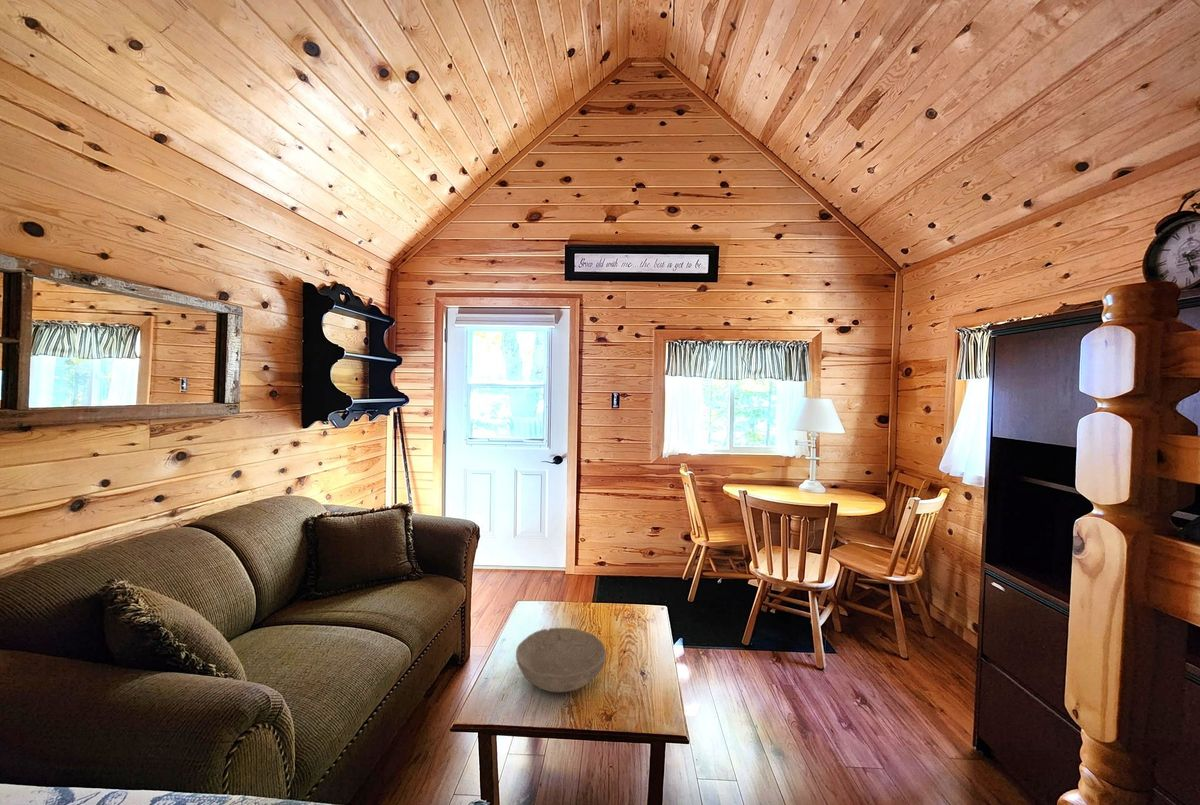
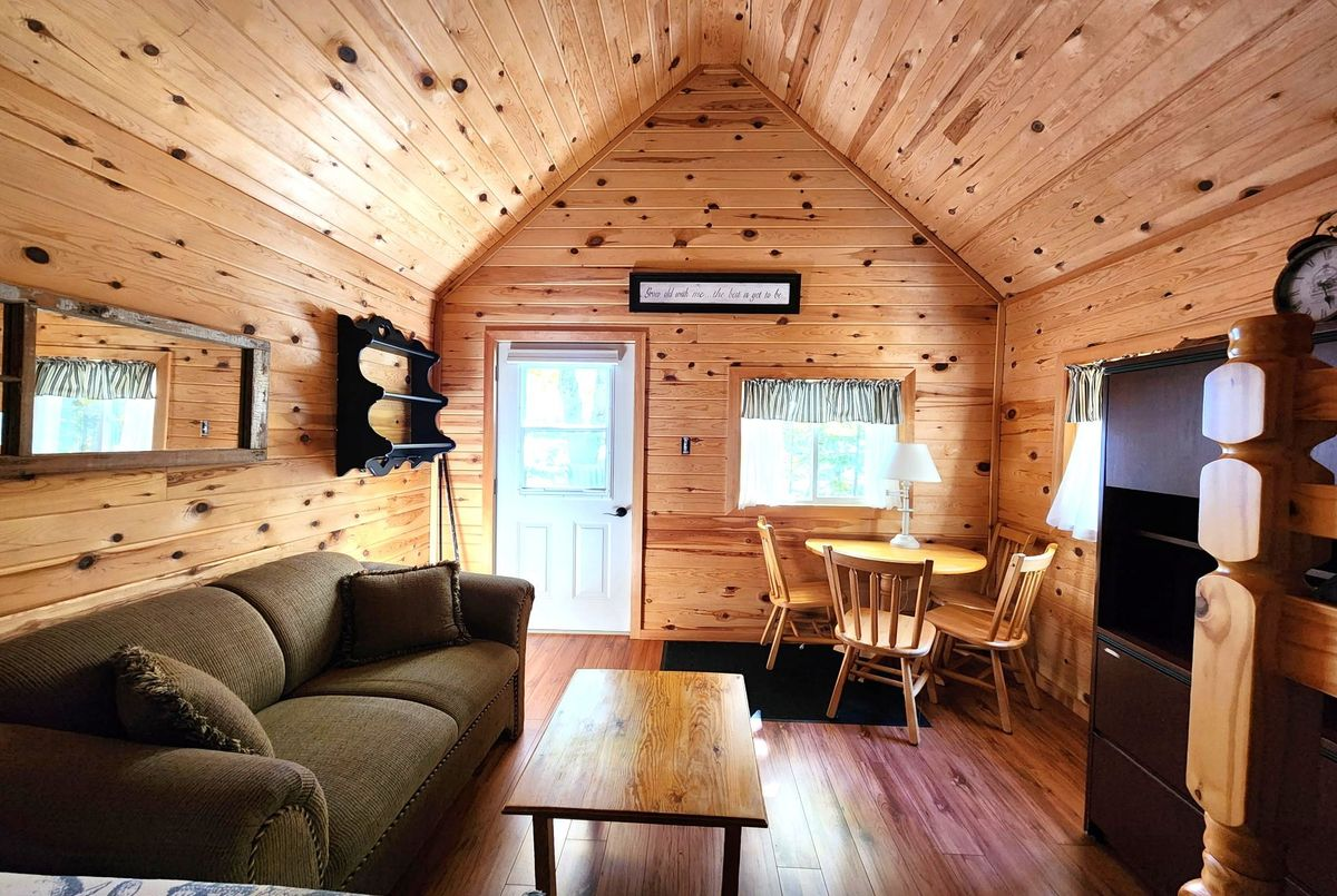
- bowl (560, 663)
